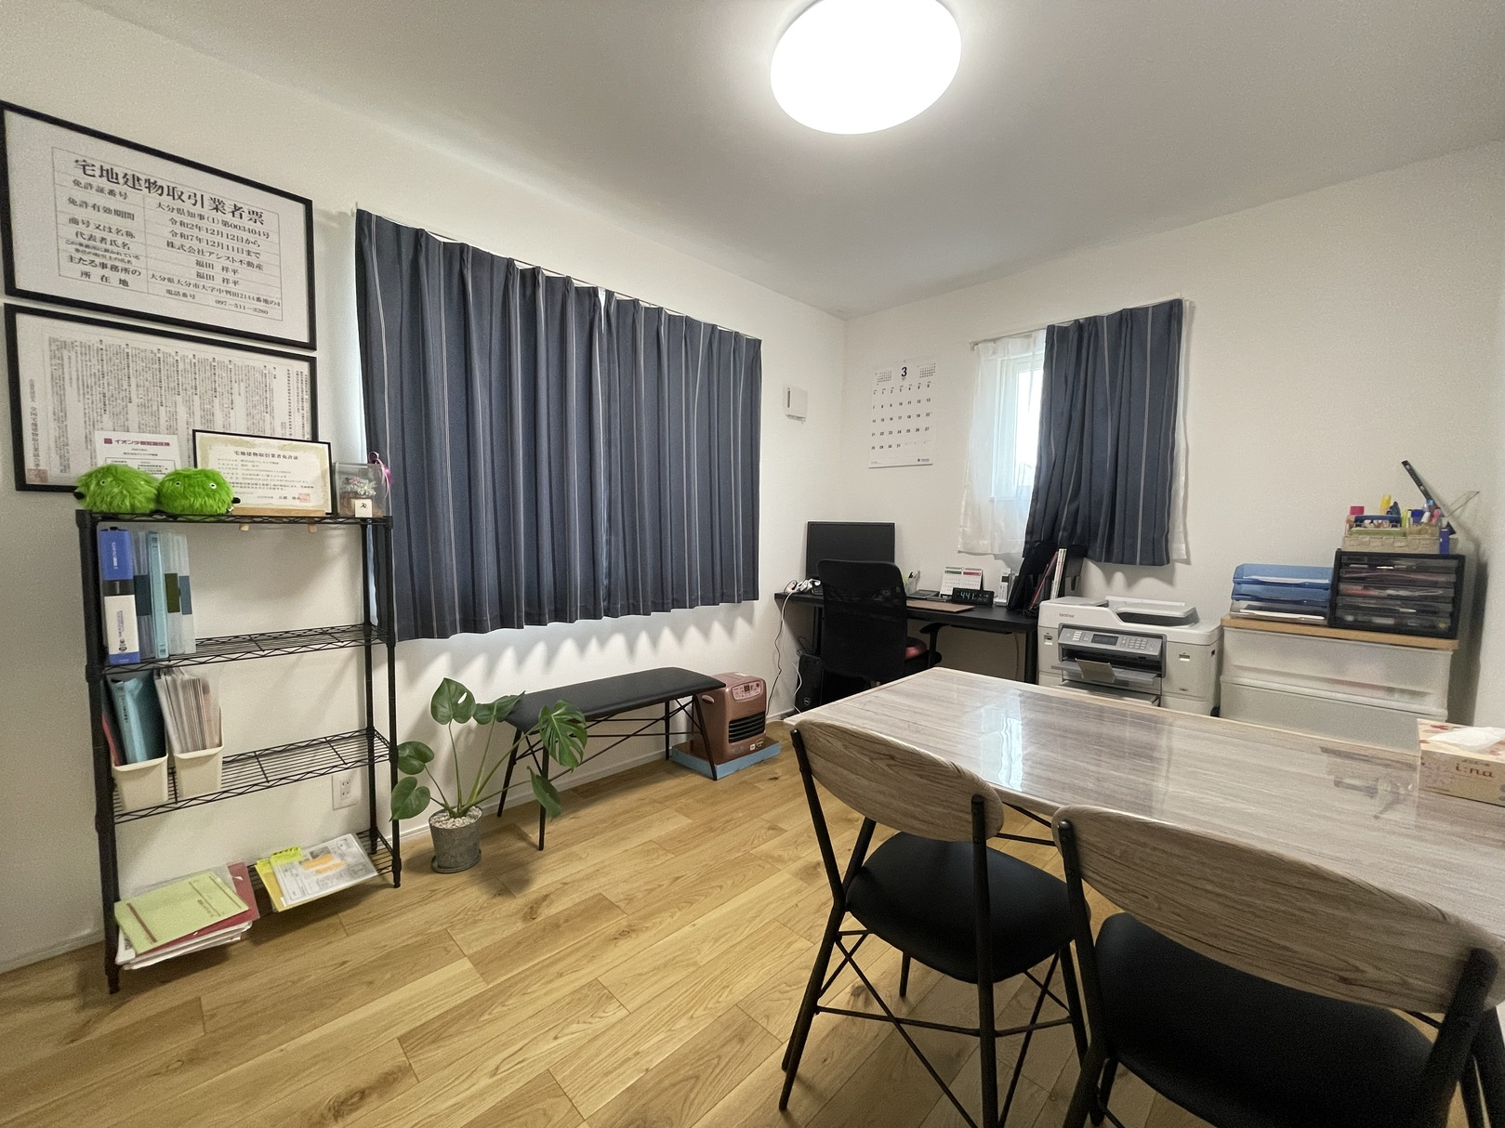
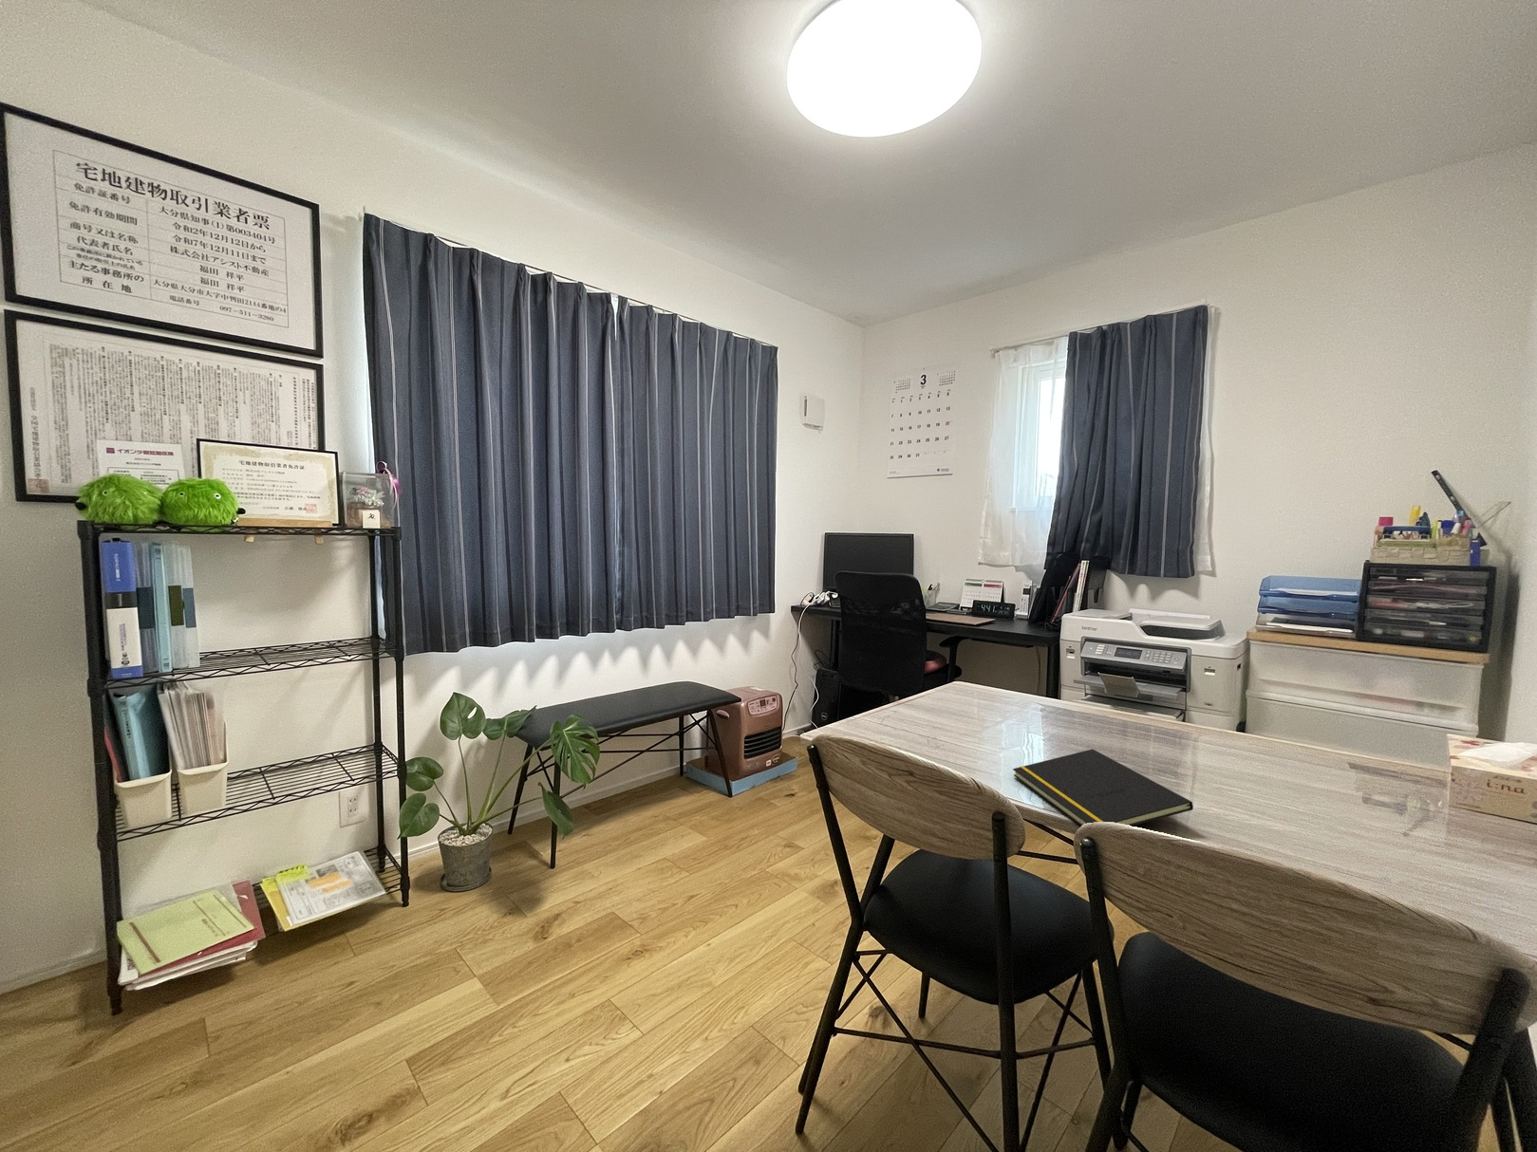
+ notepad (1094, 787)
